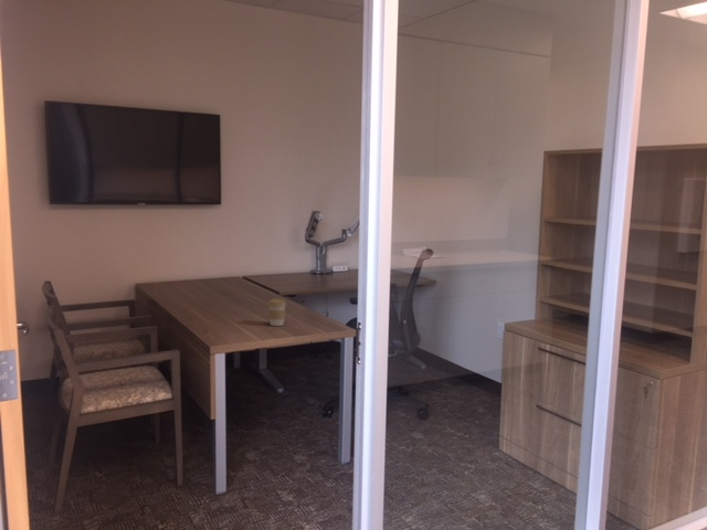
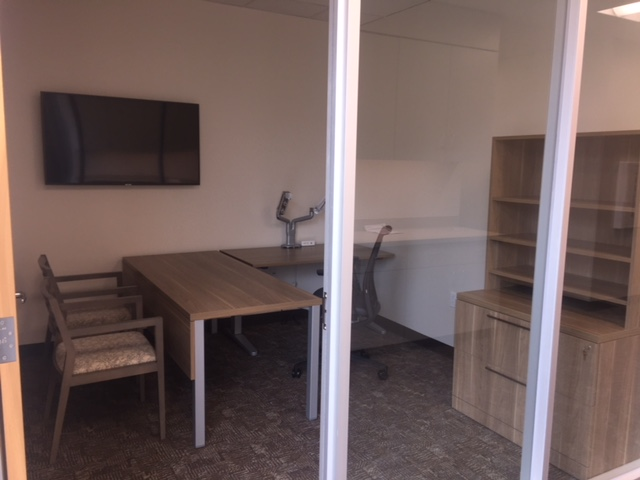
- coffee cup (276, 311)
